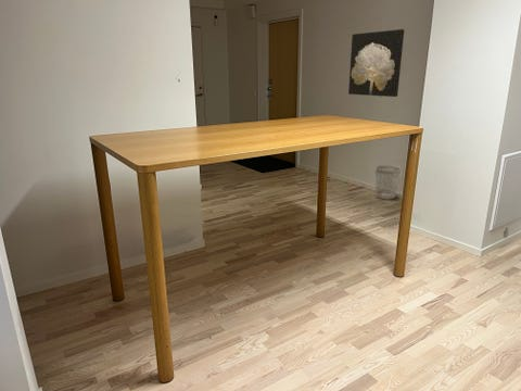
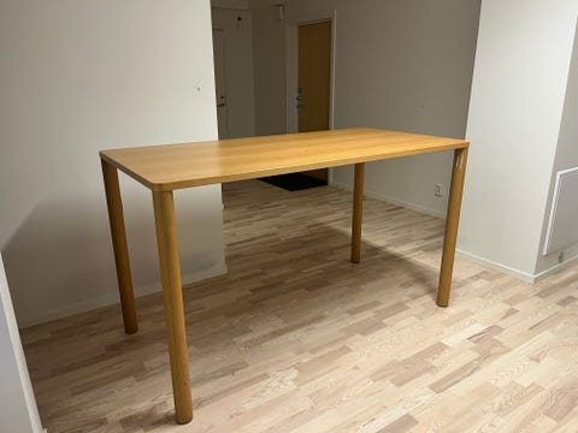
- wall art (373, 64)
- wastebasket (386, 182)
